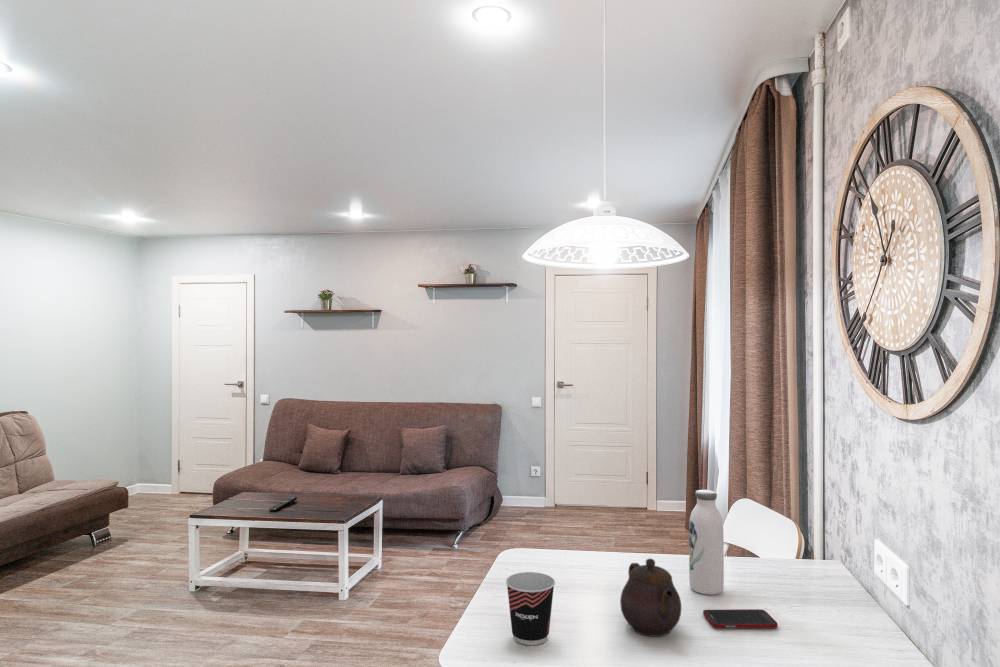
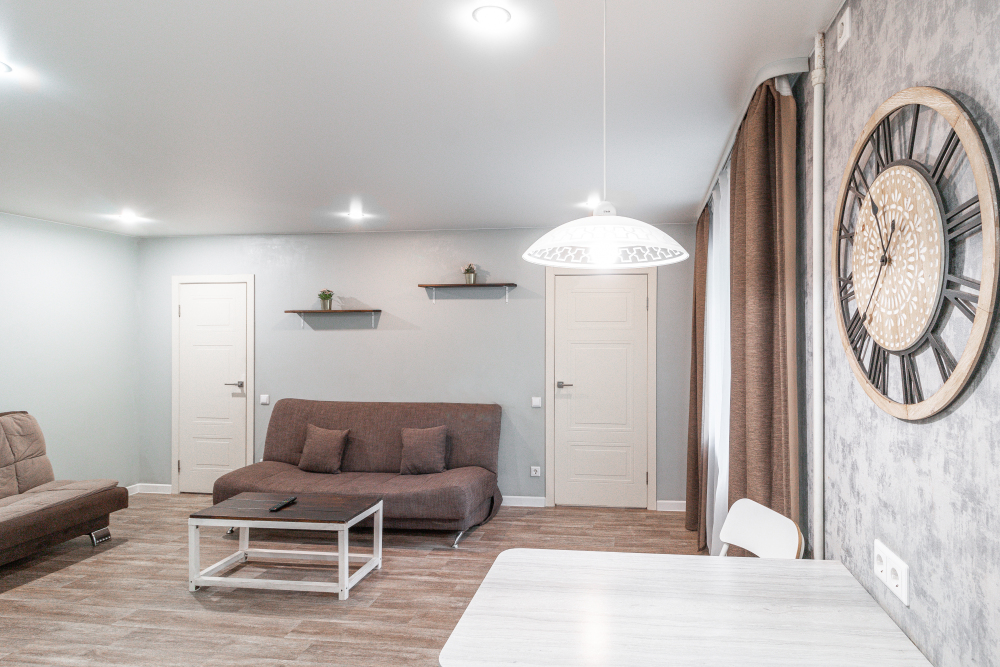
- cup (530, 608)
- water bottle (706, 539)
- teapot (649, 591)
- cell phone (739, 618)
